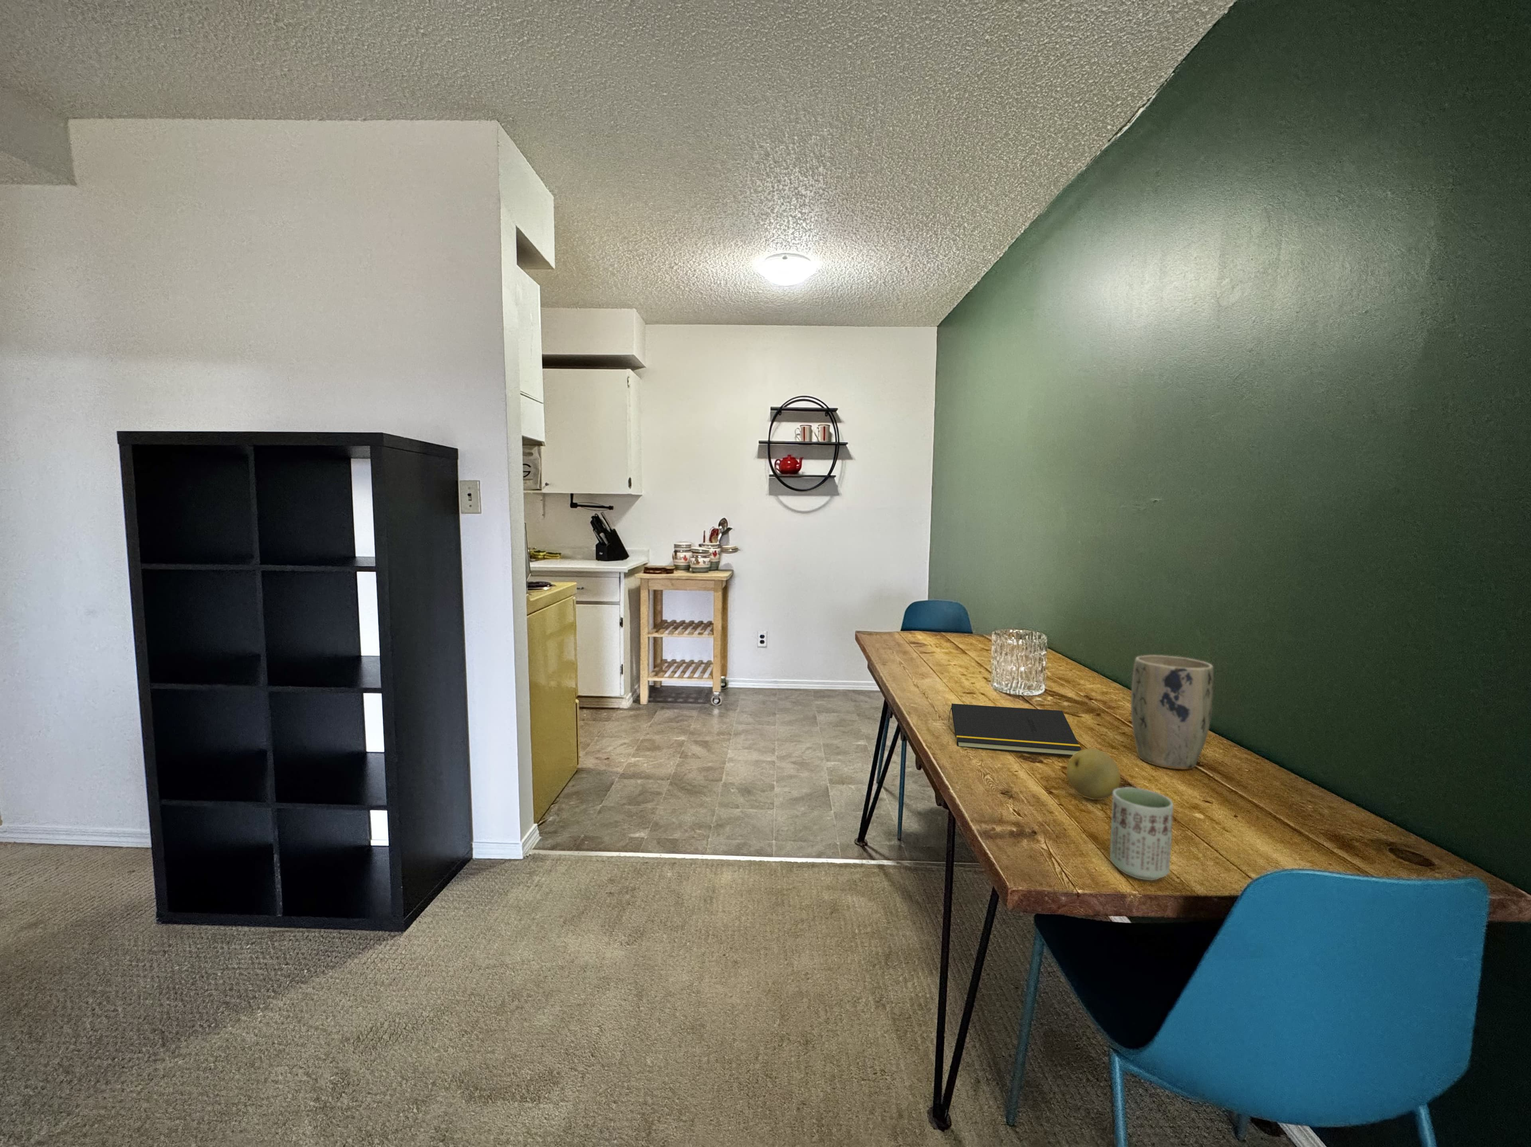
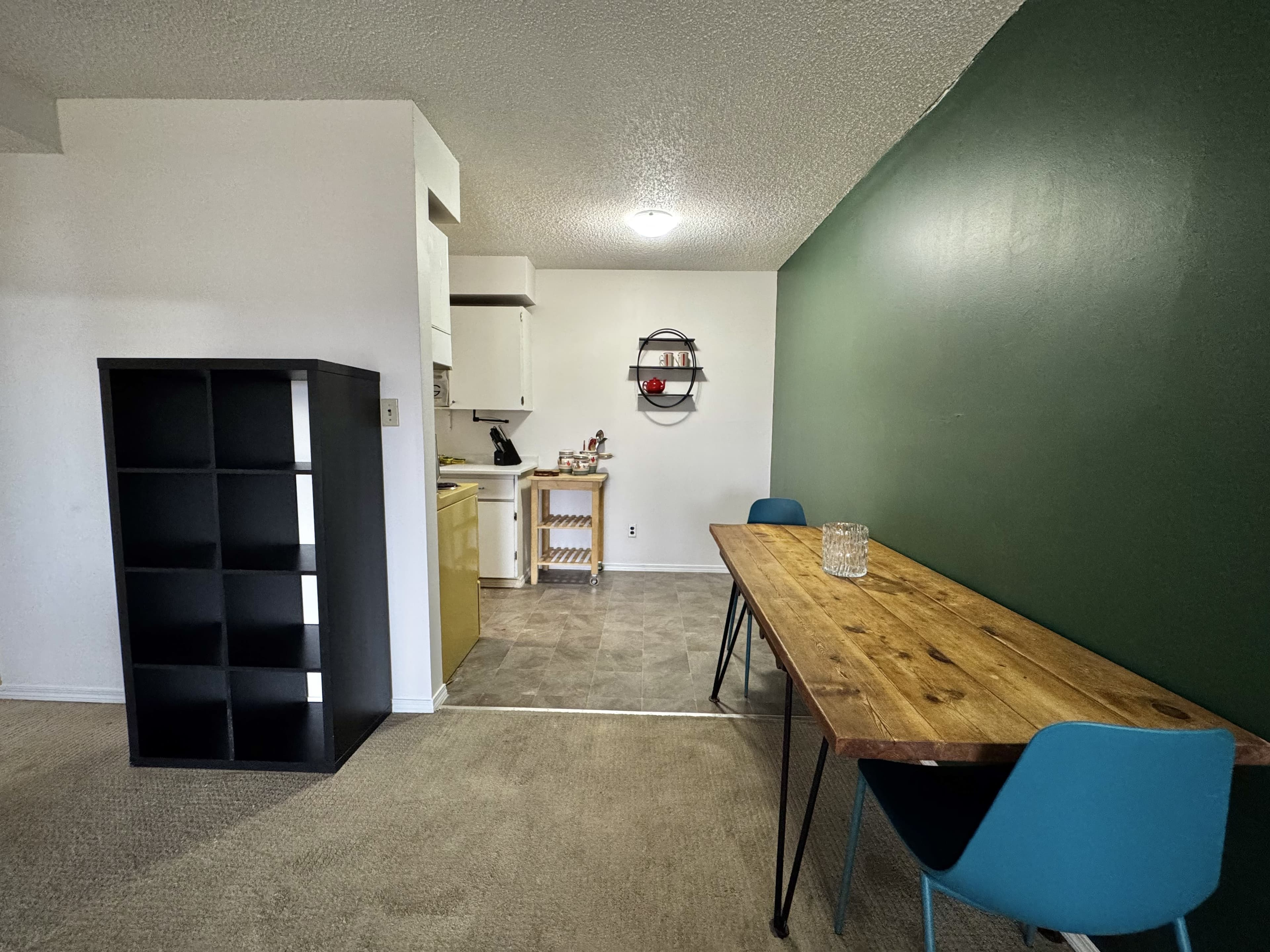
- notepad (1011, 728)
- fruit (1092, 774)
- cup (1140, 834)
- plant pot (1169, 711)
